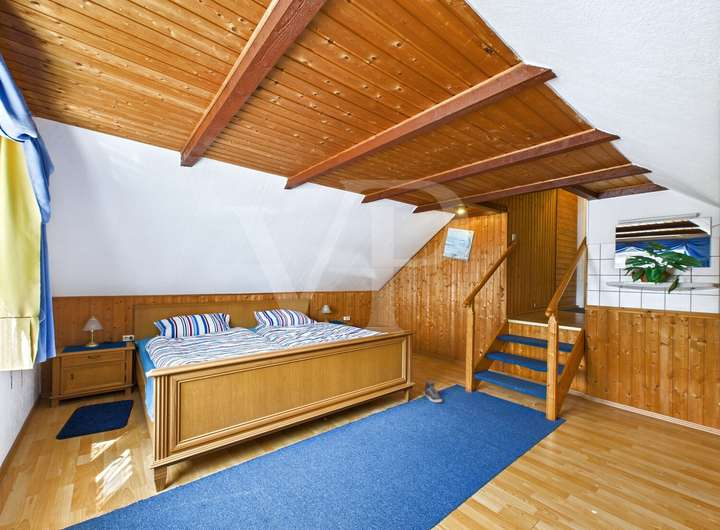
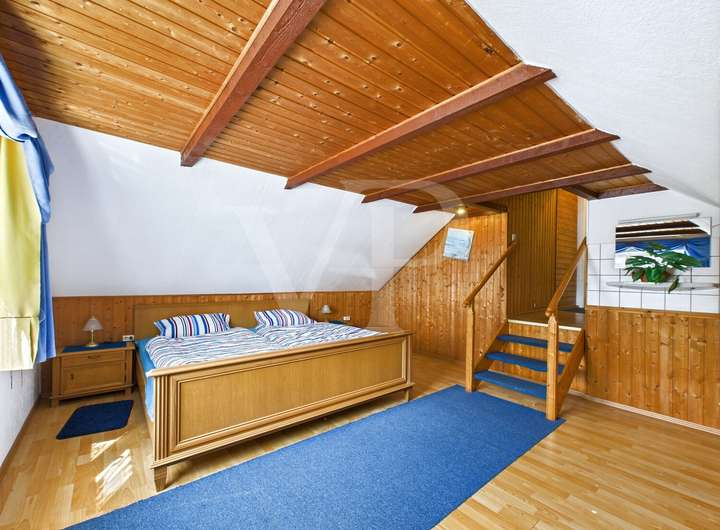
- sneaker (432, 390)
